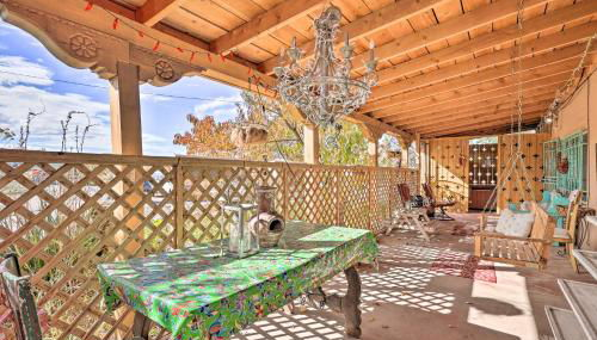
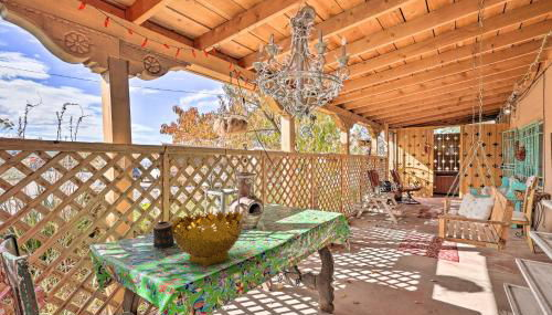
+ candle (162, 232)
+ decorative bowl (209, 235)
